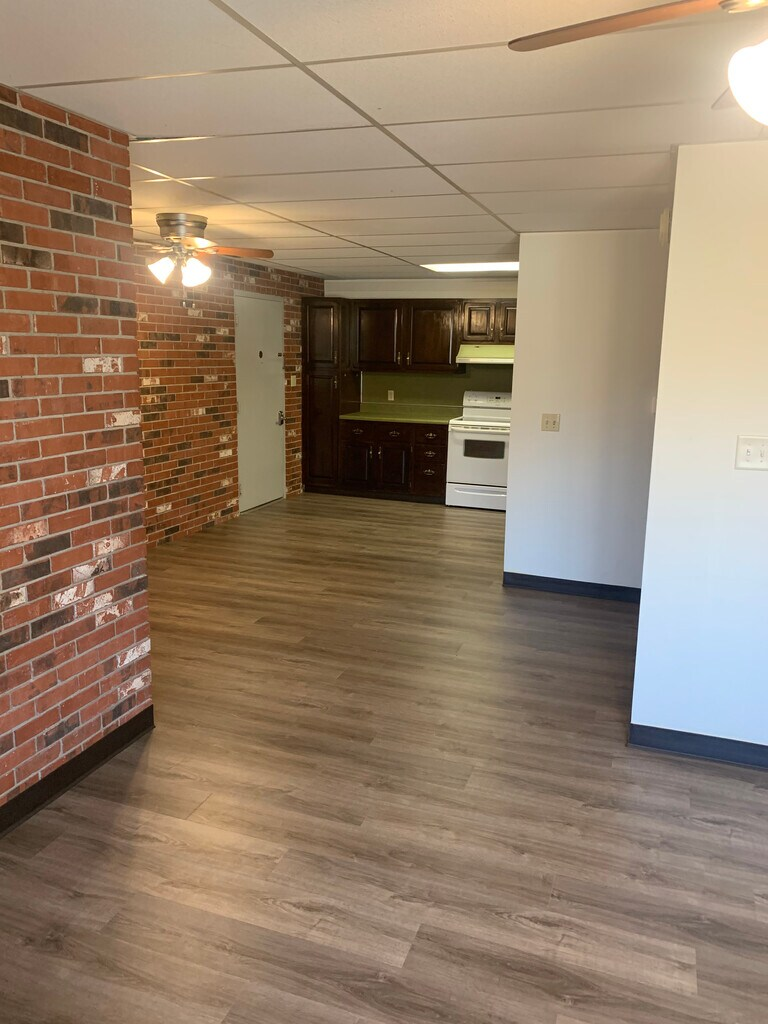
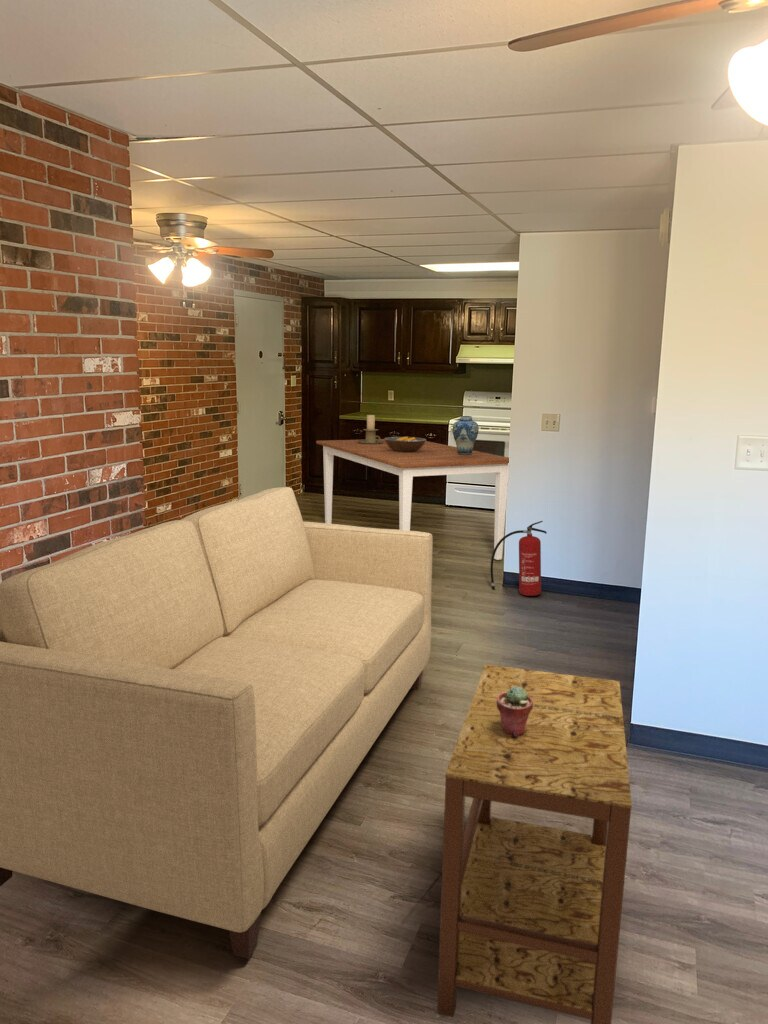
+ sofa (254, 645)
+ fruit bowl (405, 443)
+ vase (465, 435)
+ dining table (406, 495)
+ potted succulent (514, 707)
+ fire extinguisher (519, 556)
+ side table (537, 830)
+ candle holder (370, 428)
